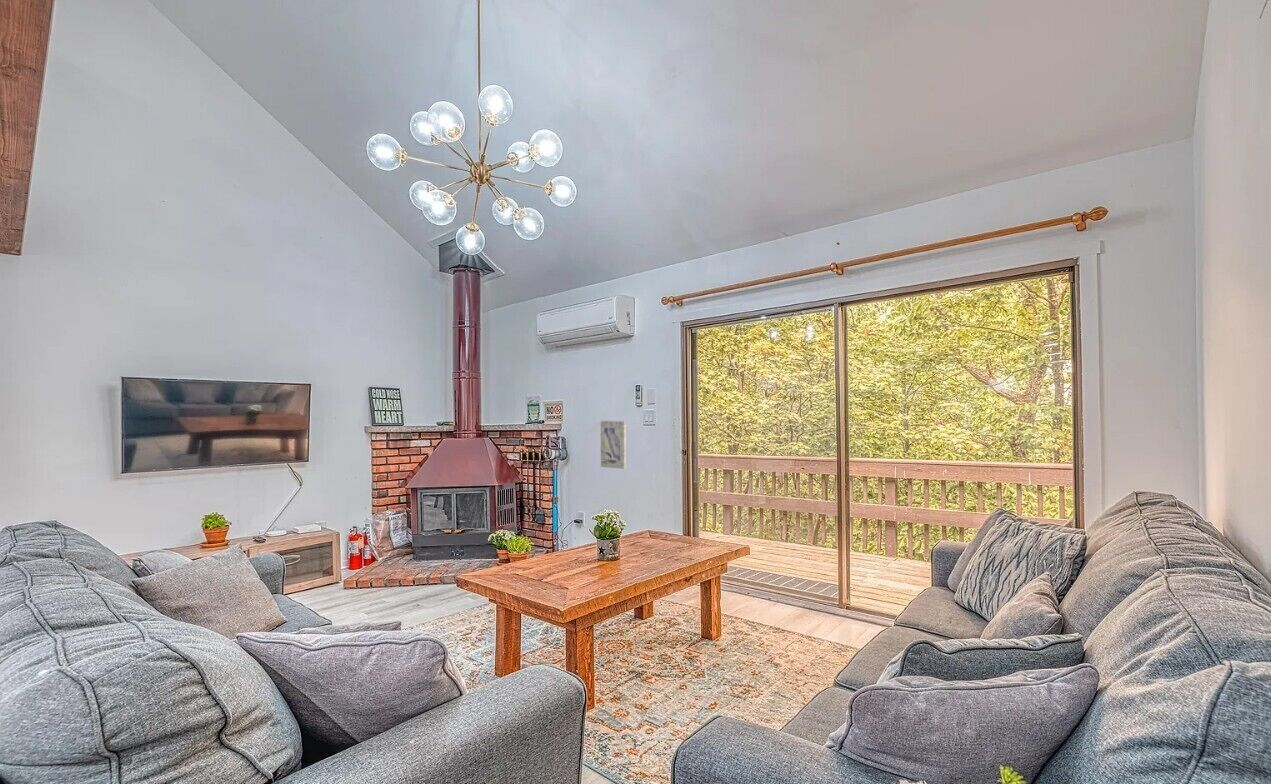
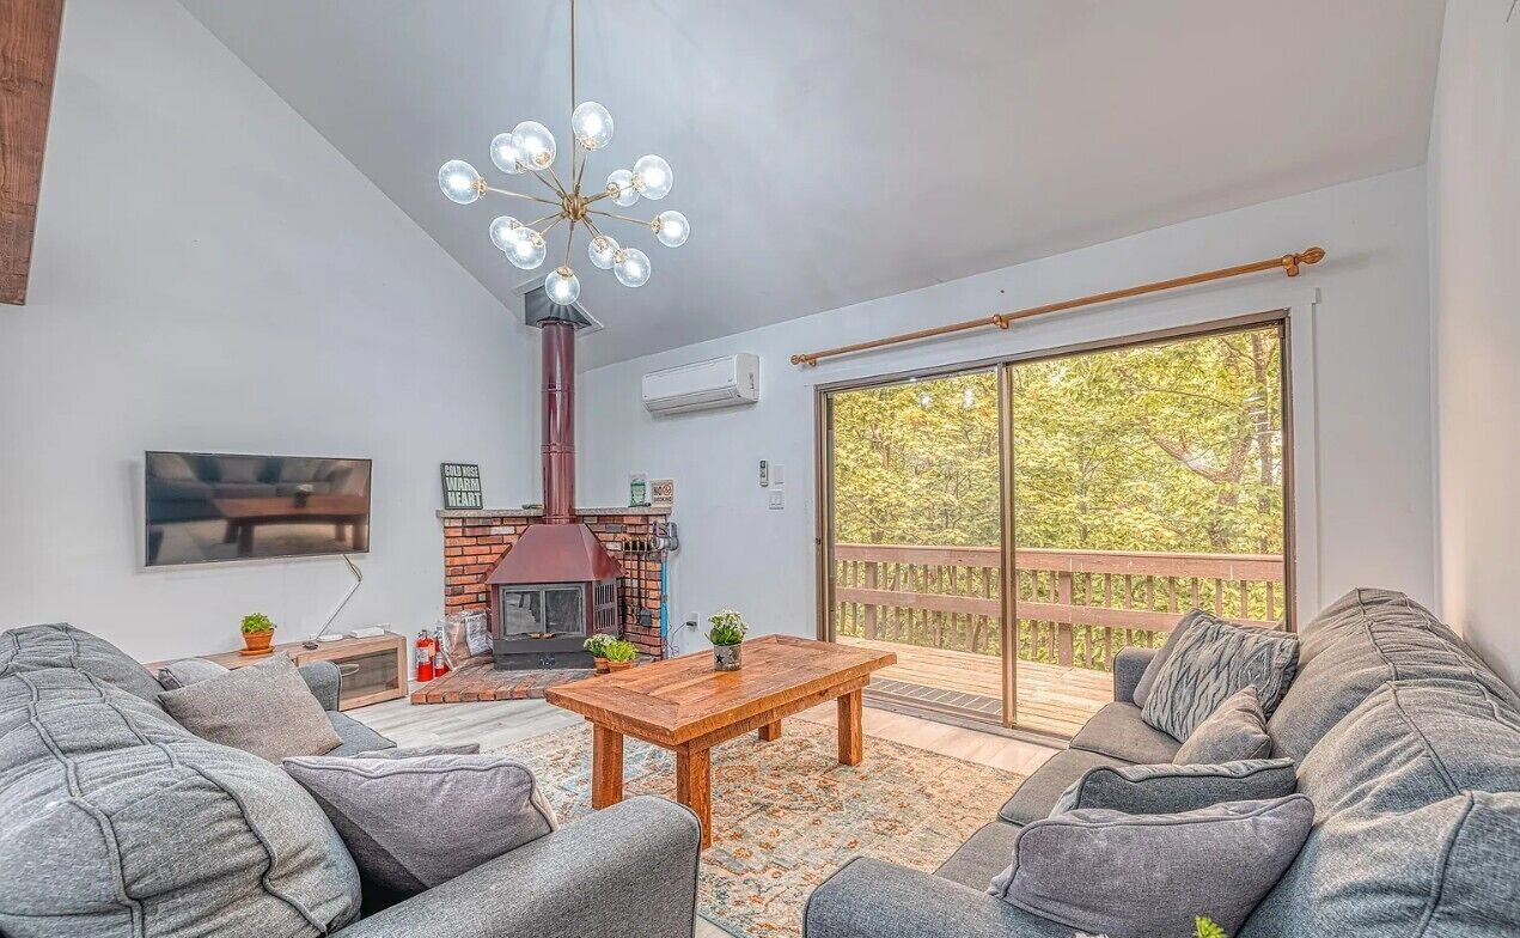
- wall art (613, 444)
